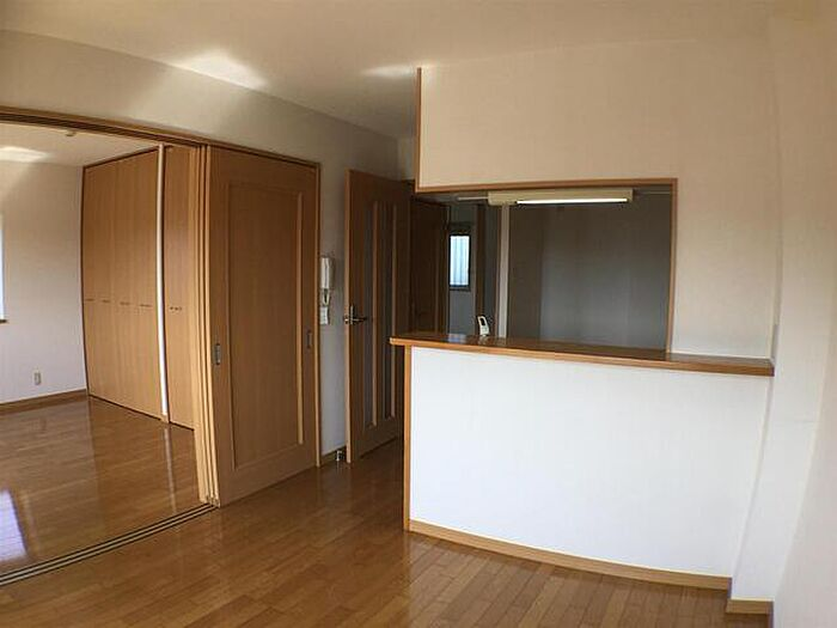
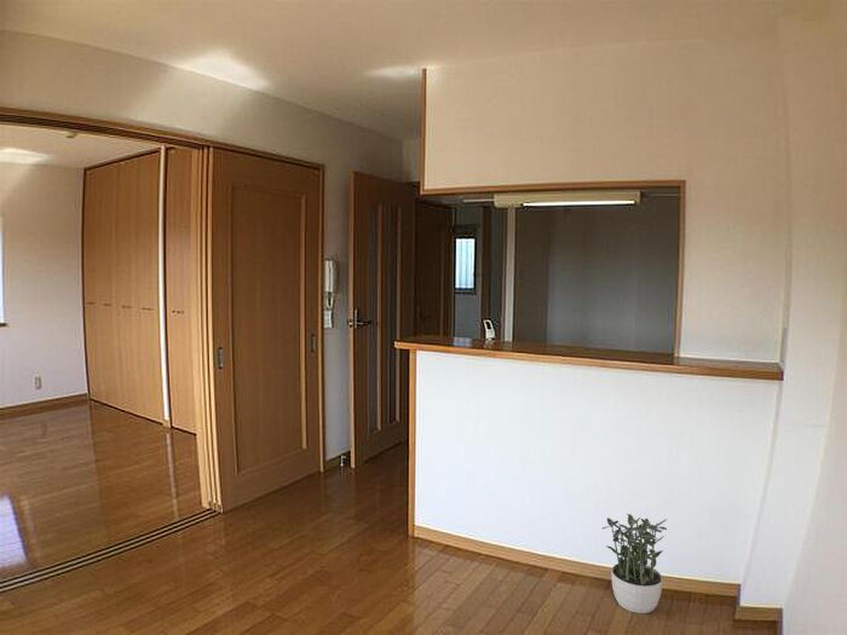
+ potted plant (633, 556)
